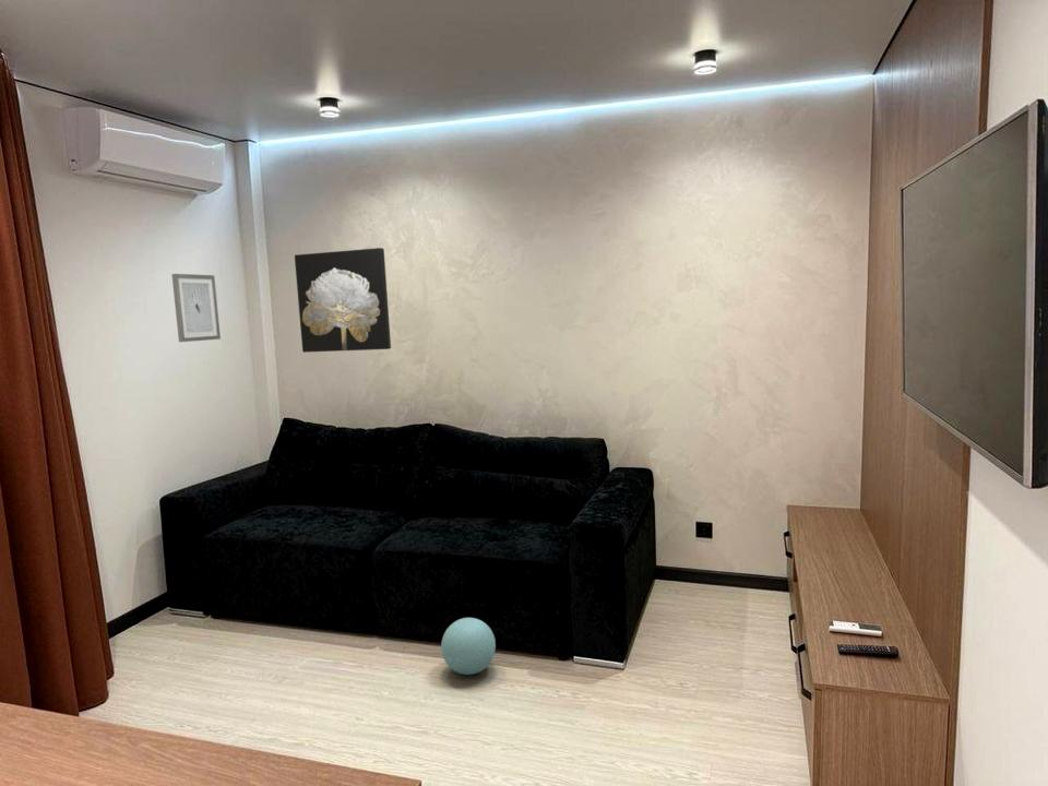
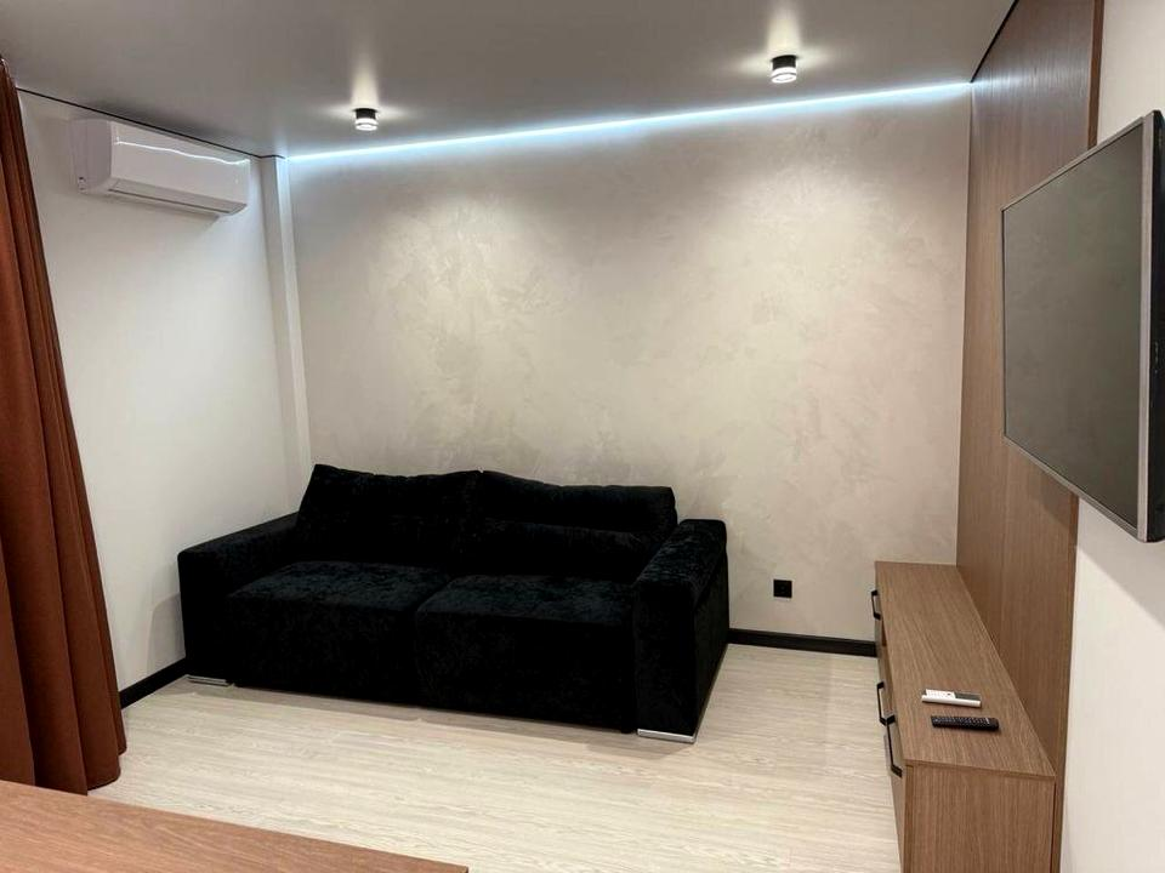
- wall art (196, 307)
- wall art (342, 301)
- ball (468, 645)
